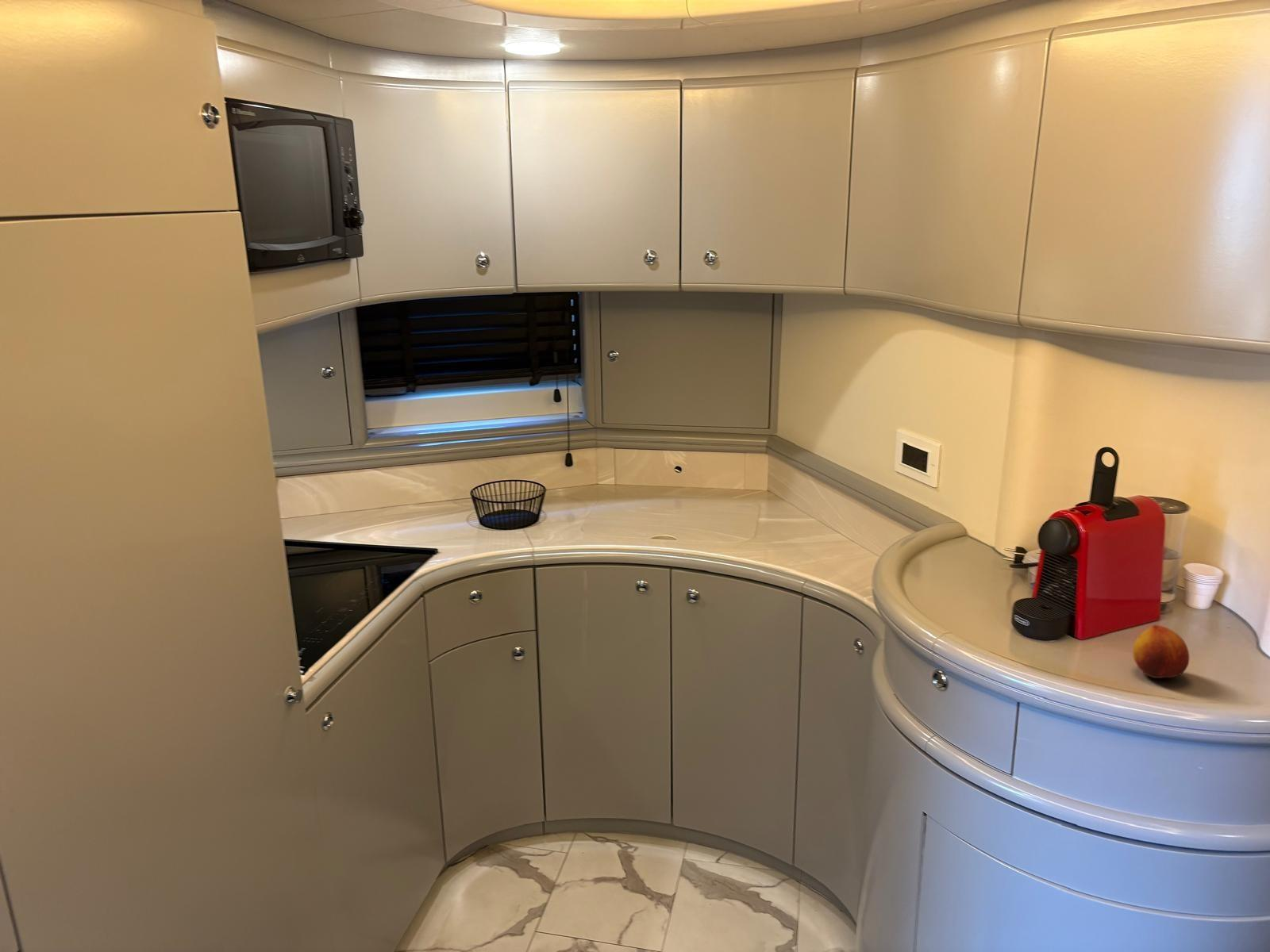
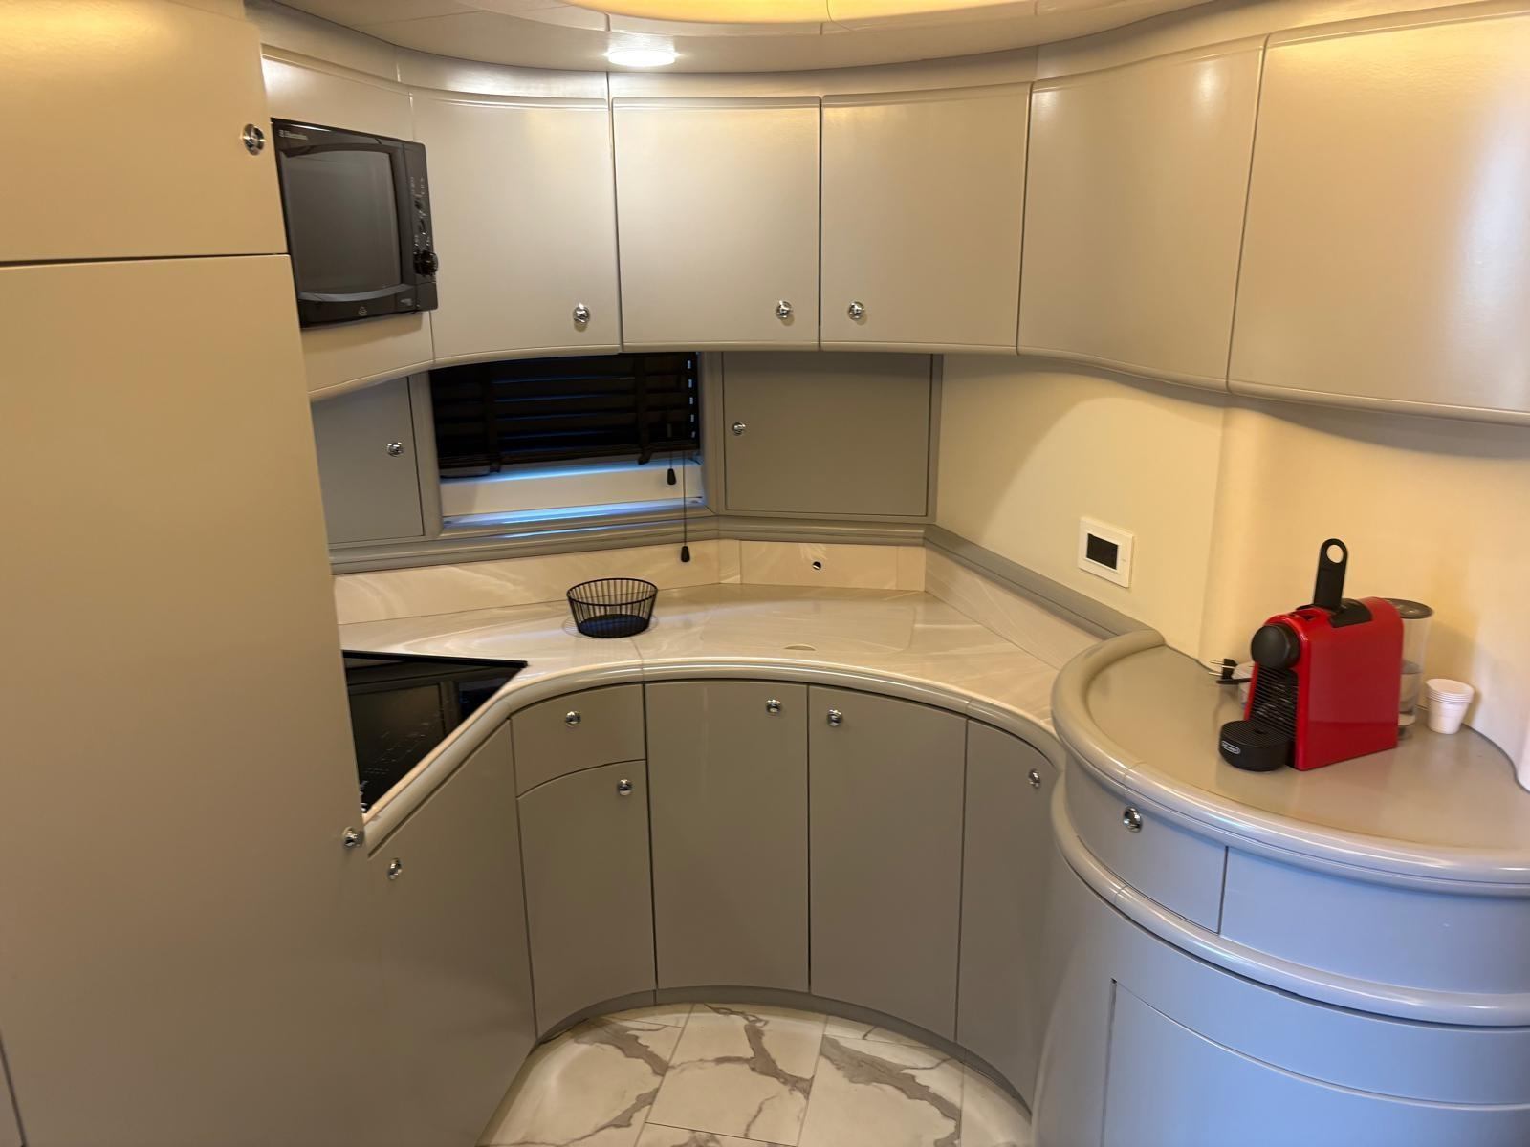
- fruit (1160, 651)
